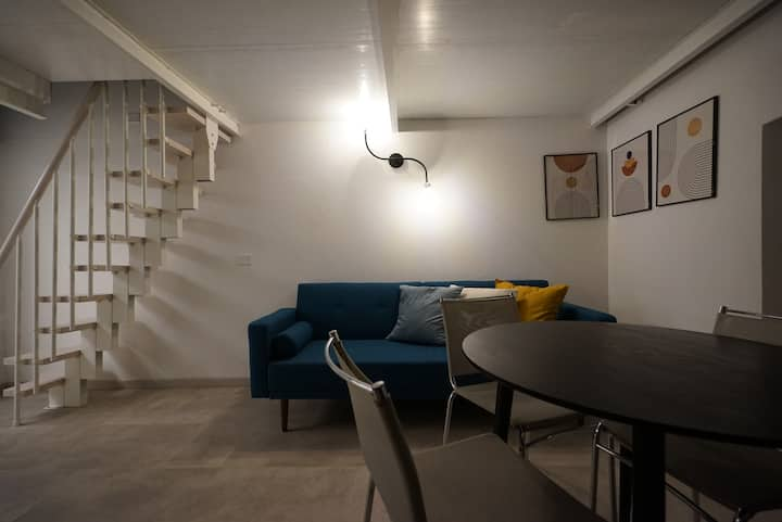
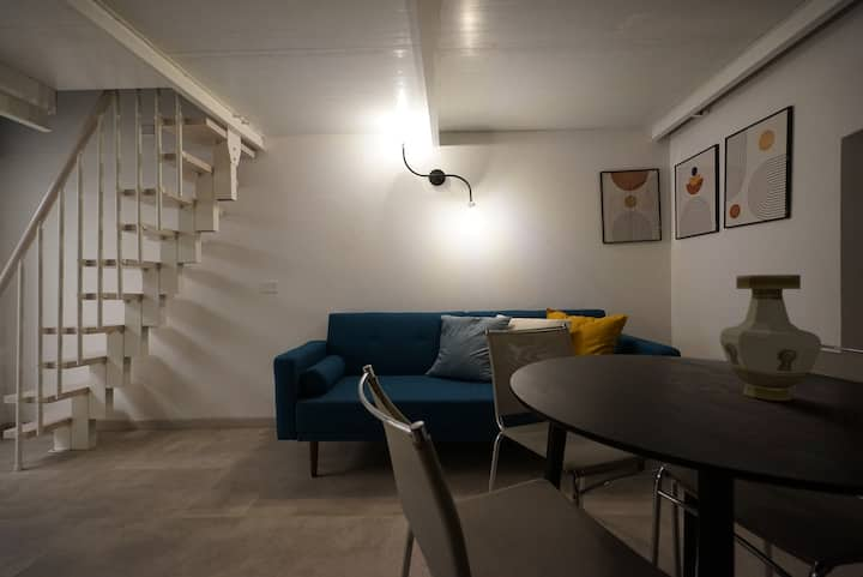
+ vase (766, 335)
